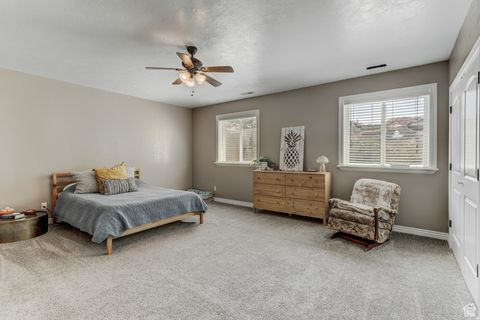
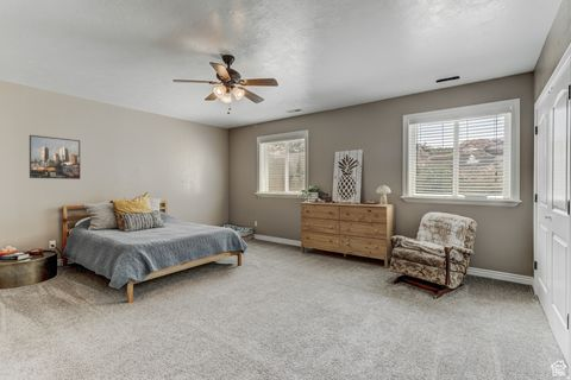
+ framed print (56, 158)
